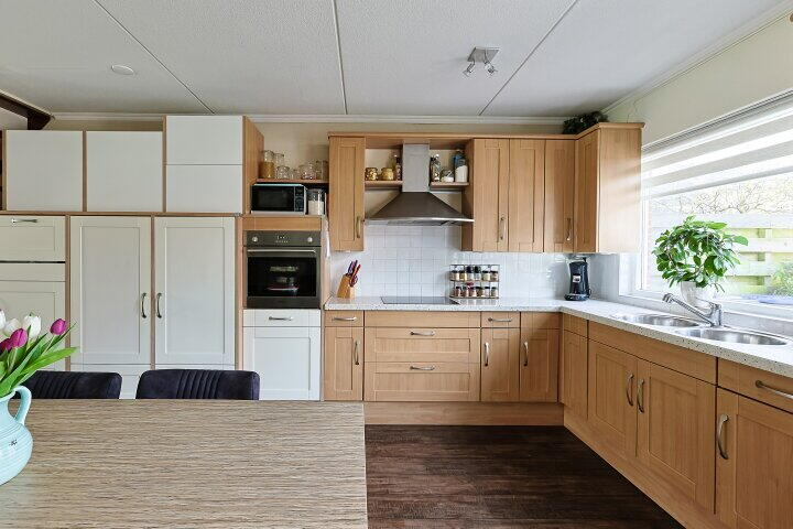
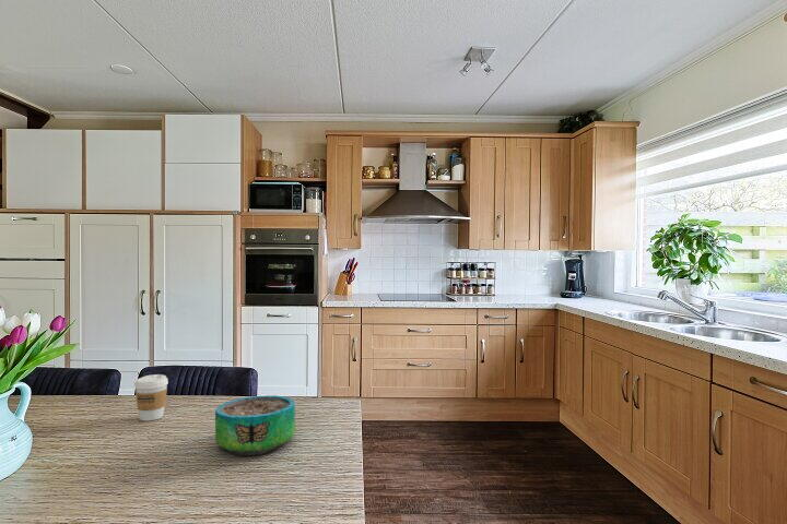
+ decorative bowl (256, 422)
+ coffee cup (151, 396)
